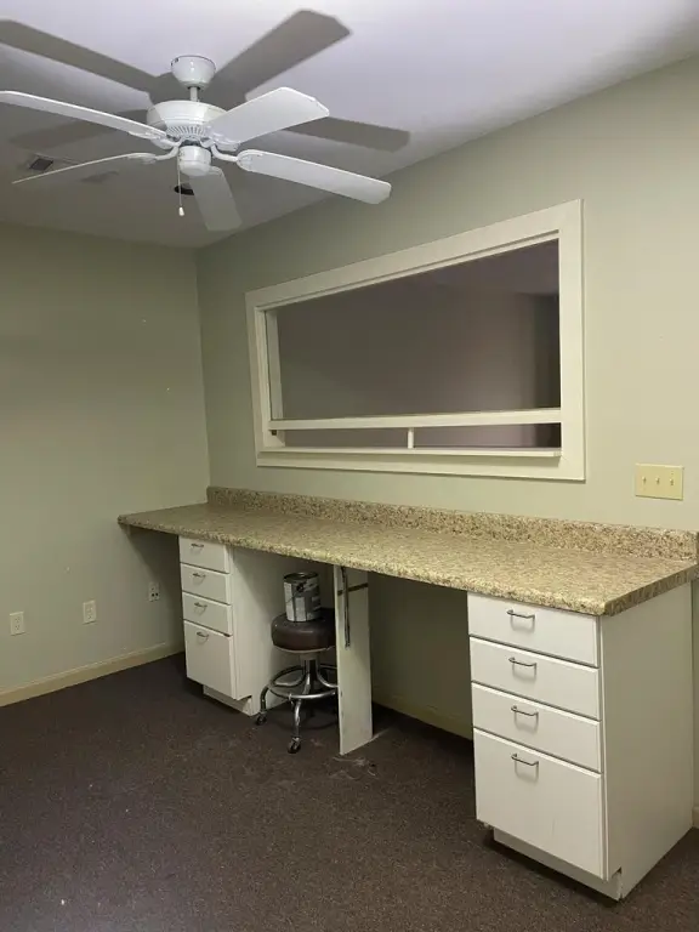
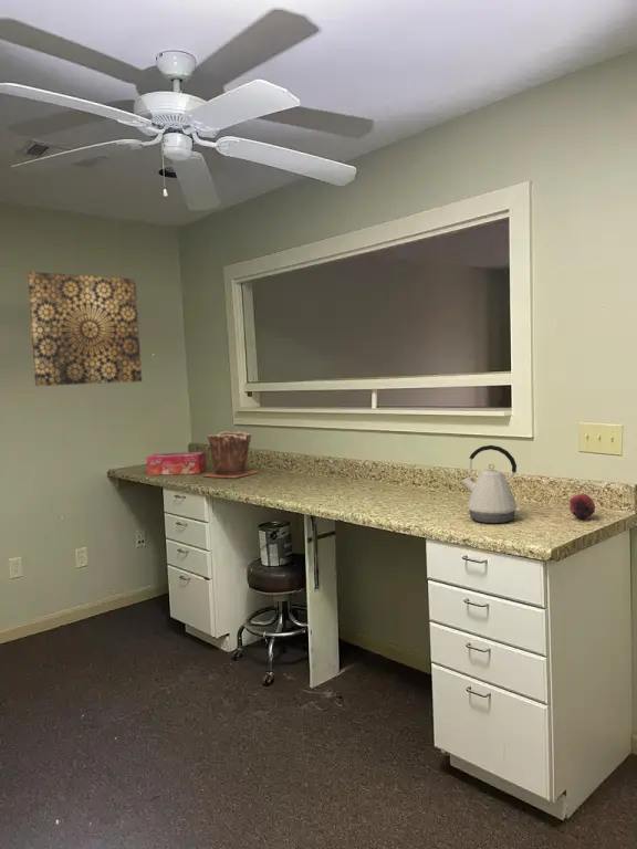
+ wall art (87, 329)
+ plant pot (230, 453)
+ kettle (489, 482)
+ tissue box (176, 463)
+ fruit (582, 506)
